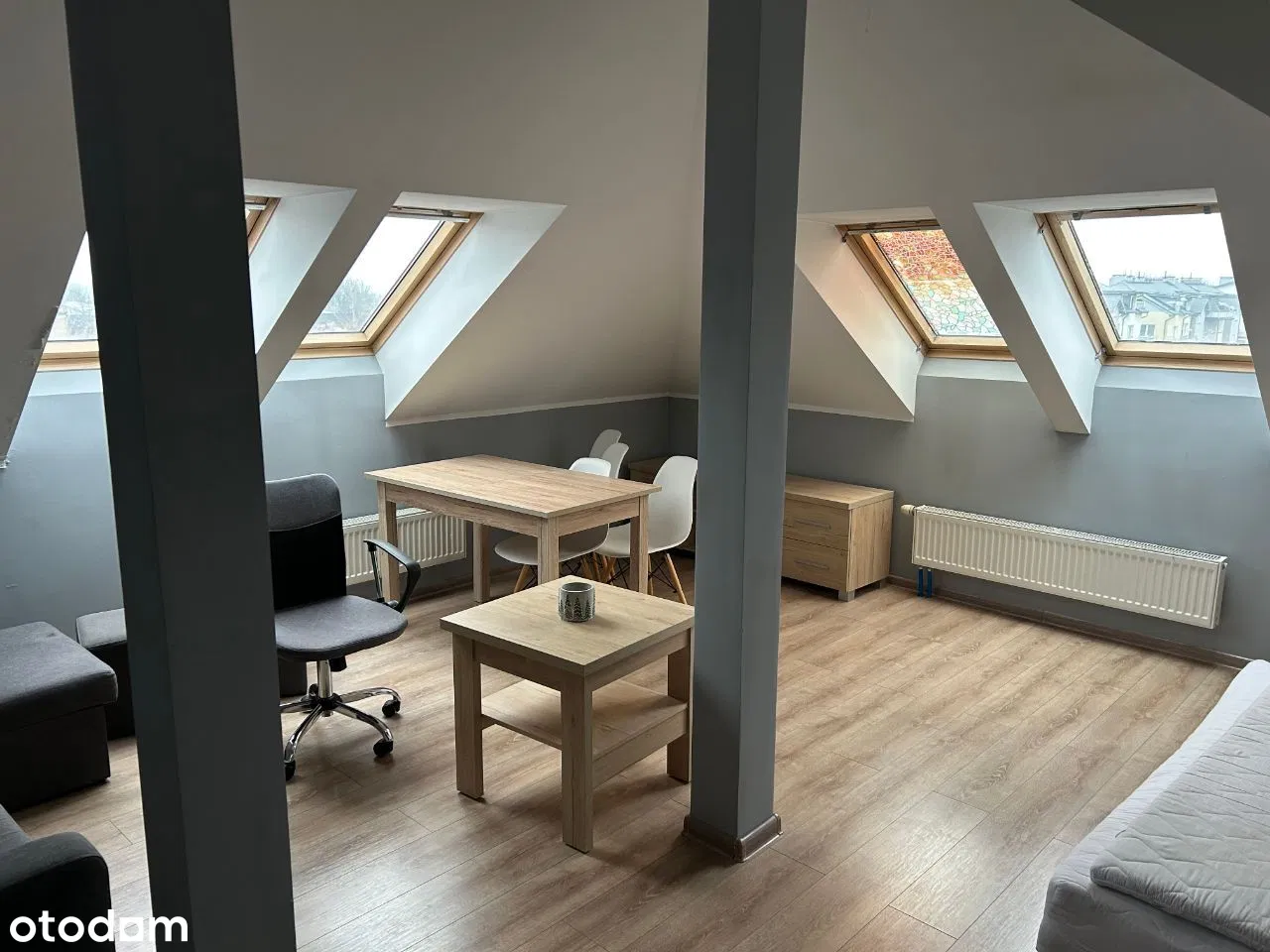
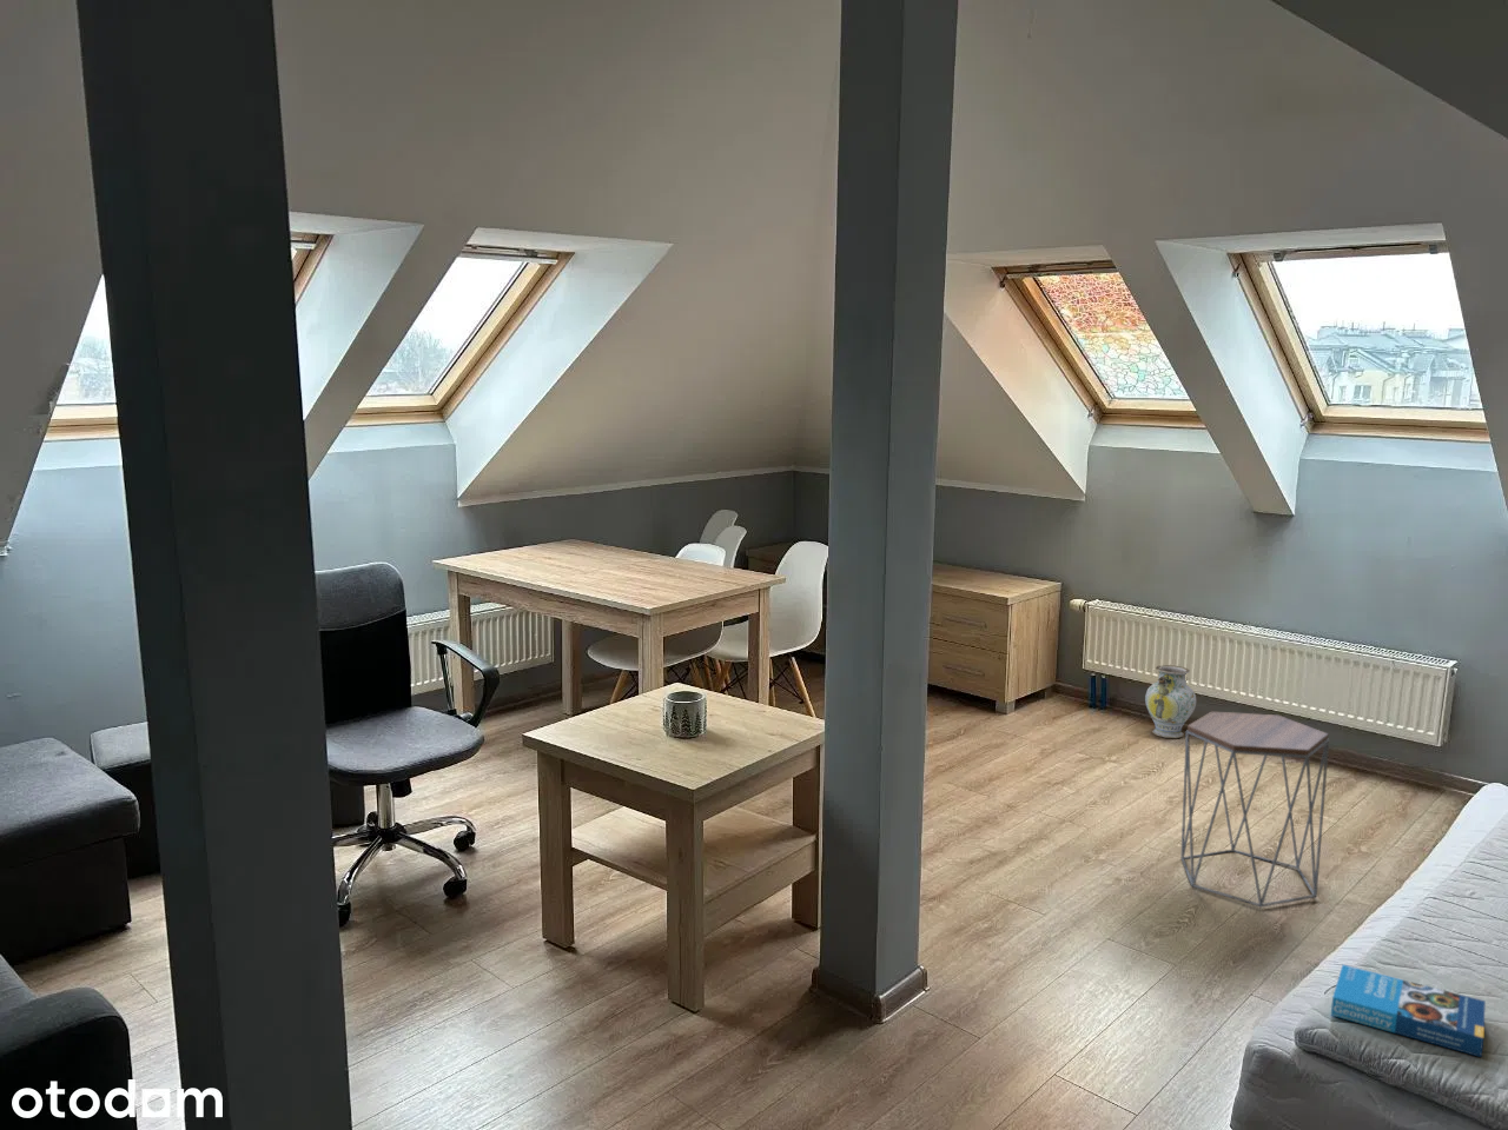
+ side table (1250, 802)
+ book (1407, 1009)
+ ceramic jug (1168, 702)
